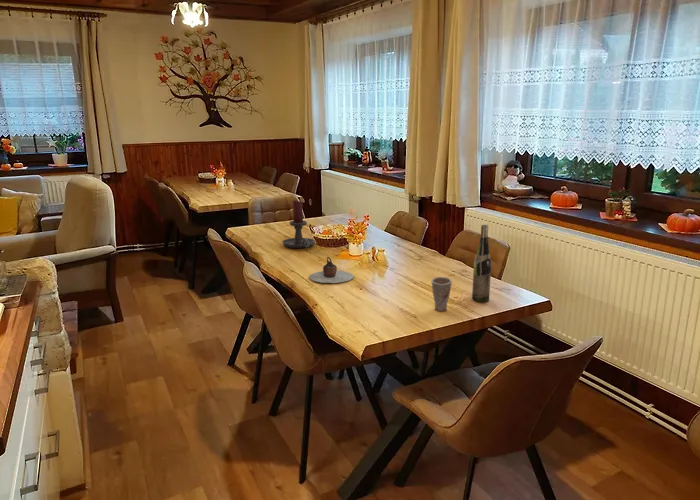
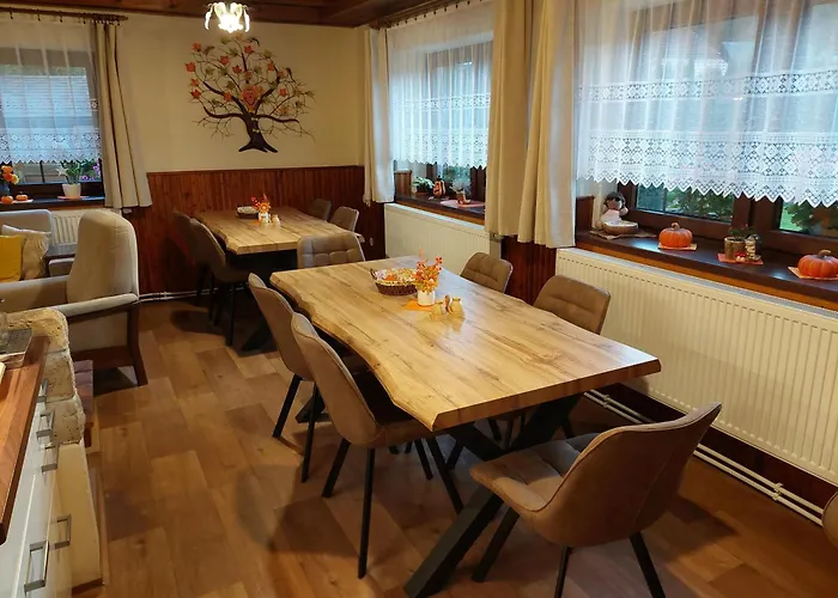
- wine bottle (482, 262)
- teapot (331, 267)
- candle holder (299, 223)
- cup (441, 294)
